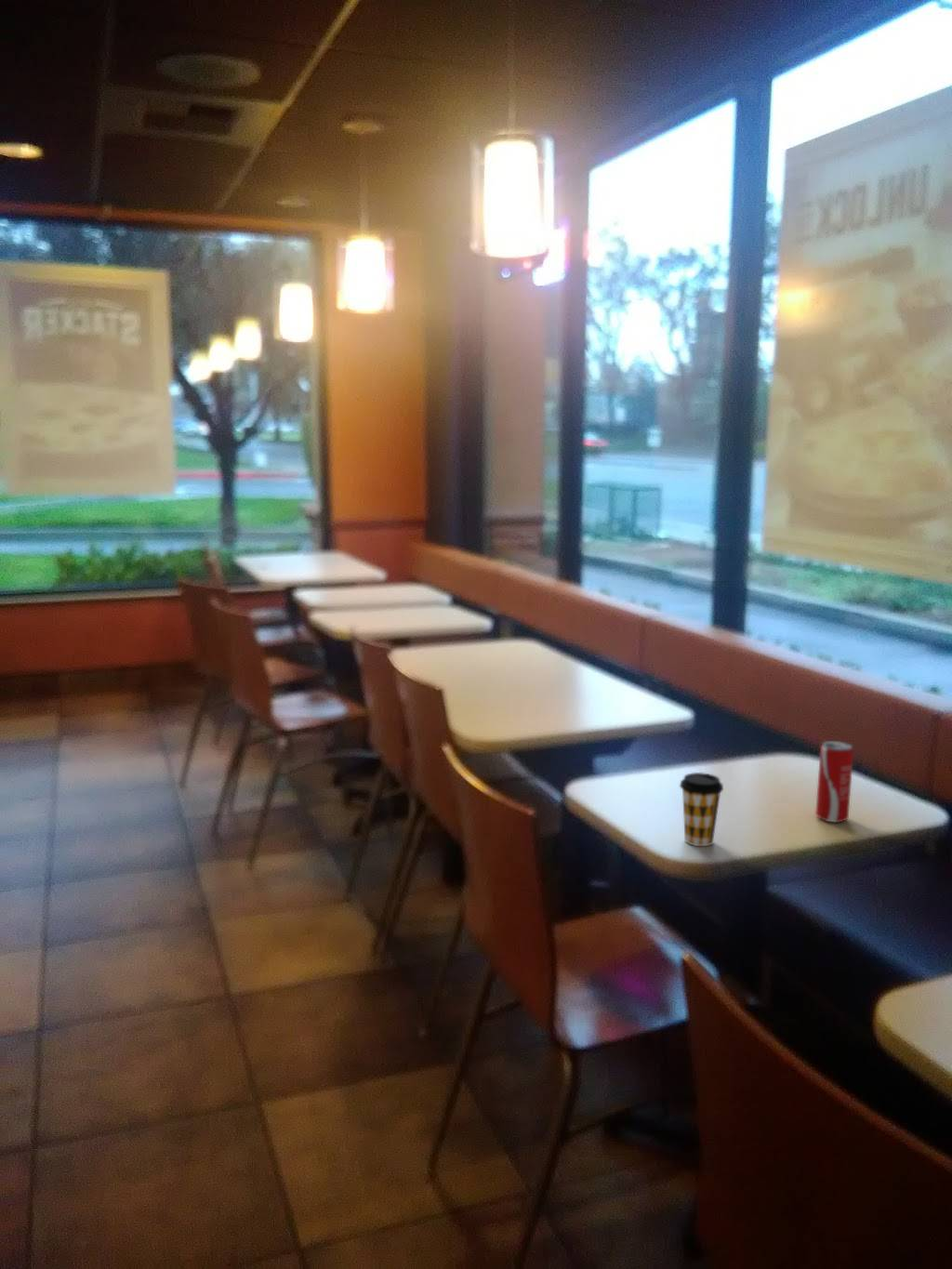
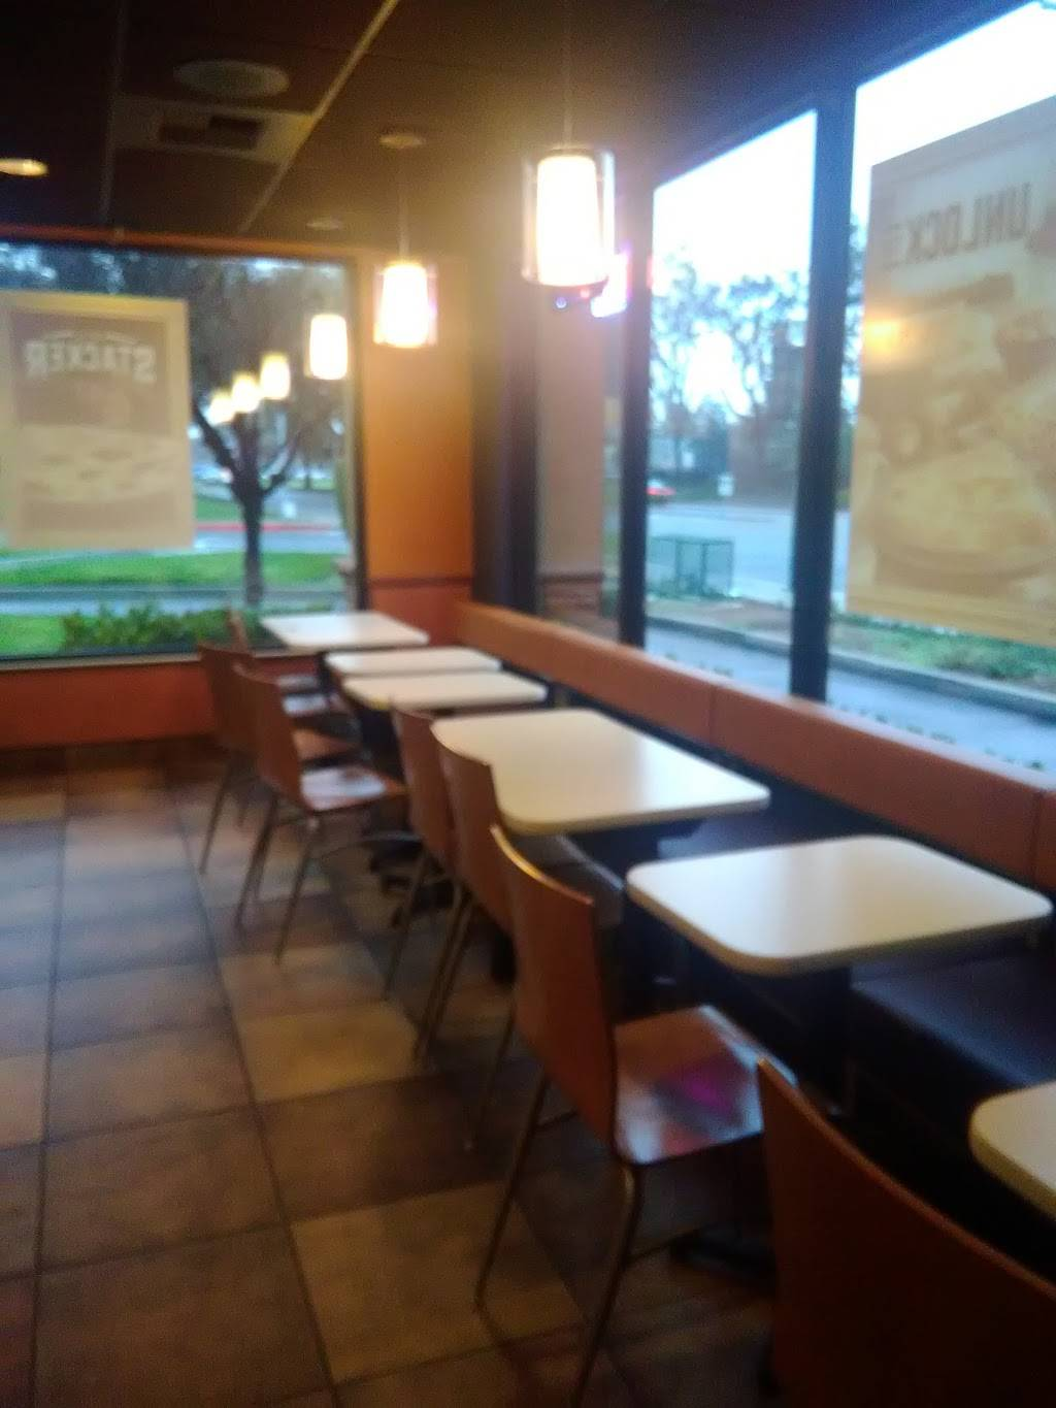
- coffee cup (700, 810)
- beverage can (834, 781)
